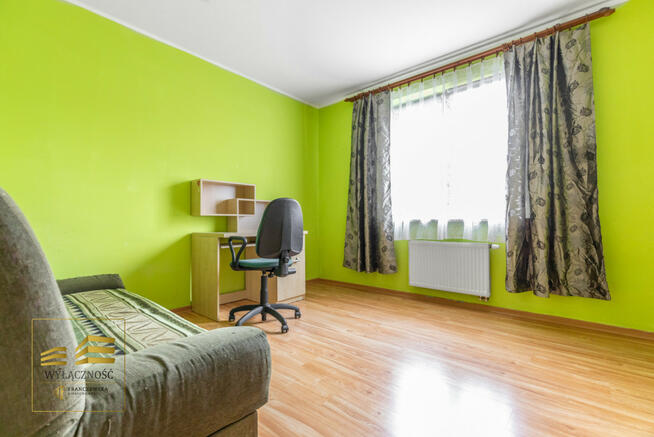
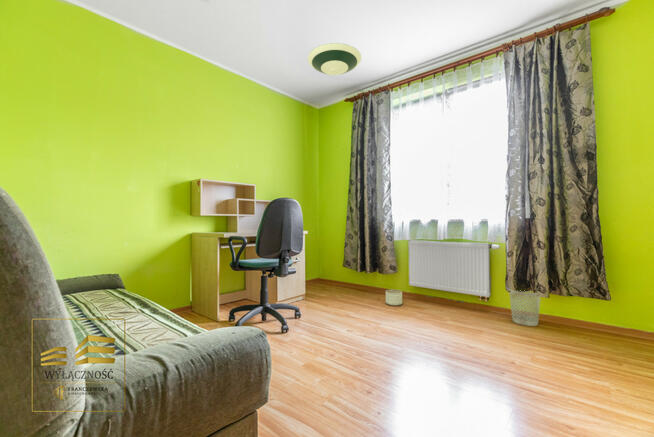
+ planter (393, 297)
+ wastebasket (524, 306)
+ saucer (334, 65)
